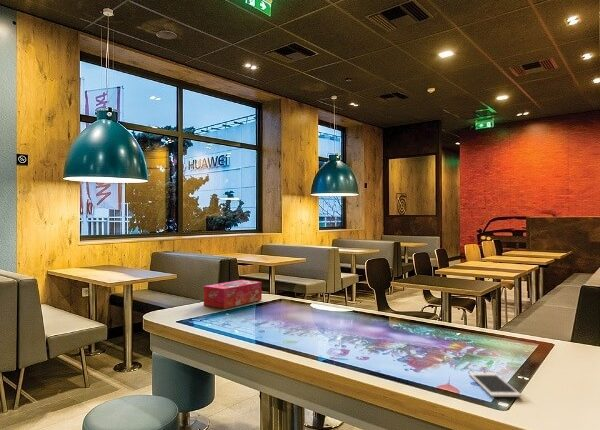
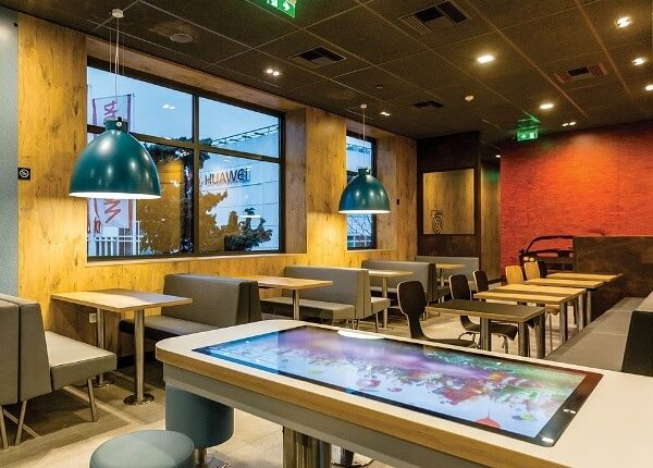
- tissue box (233, 293)
- cell phone (493, 384)
